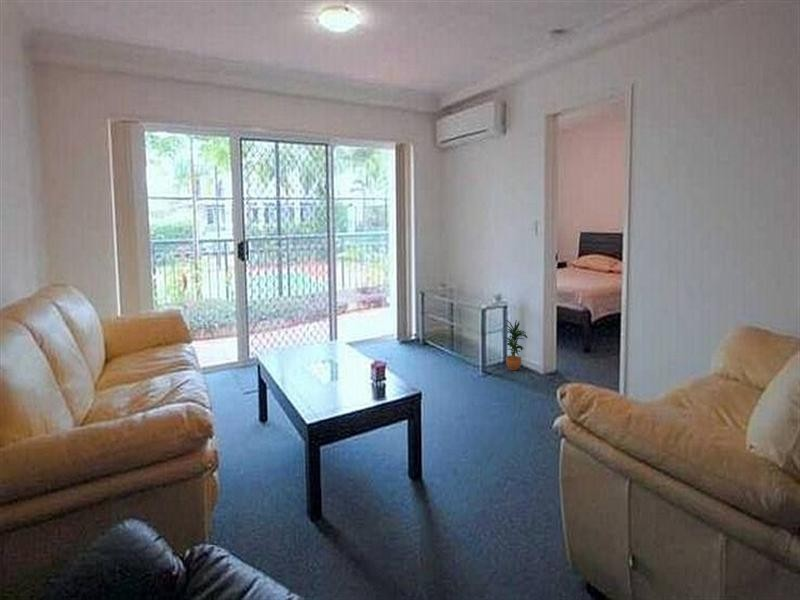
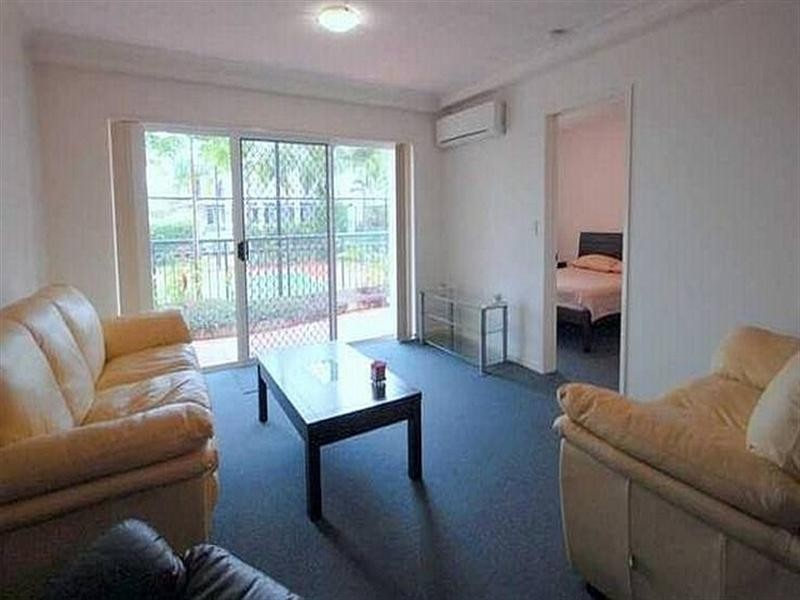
- potted plant (516, 344)
